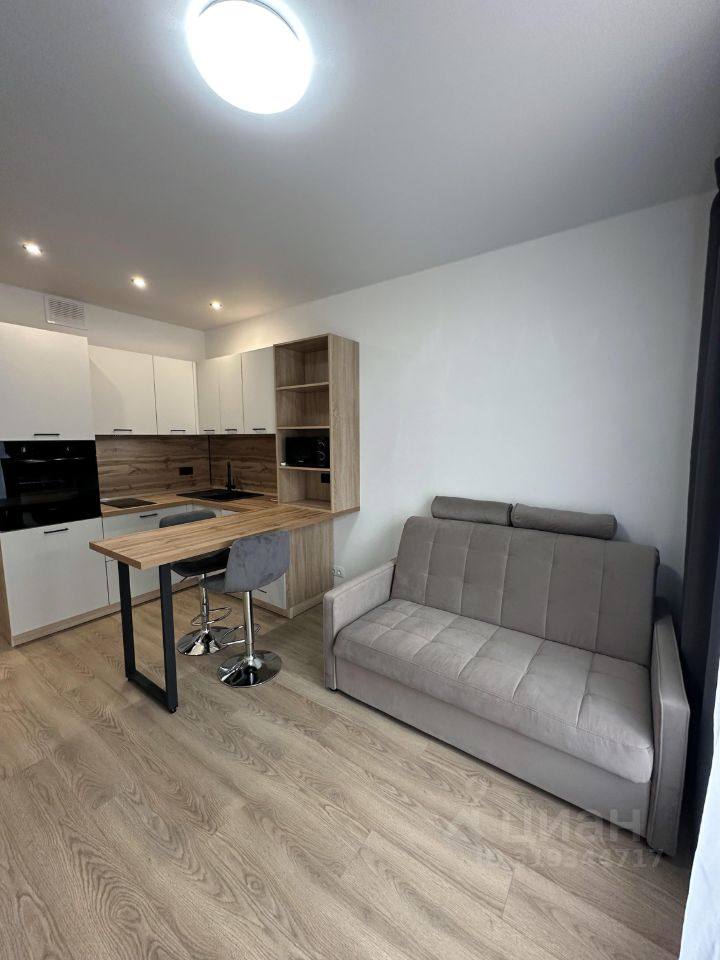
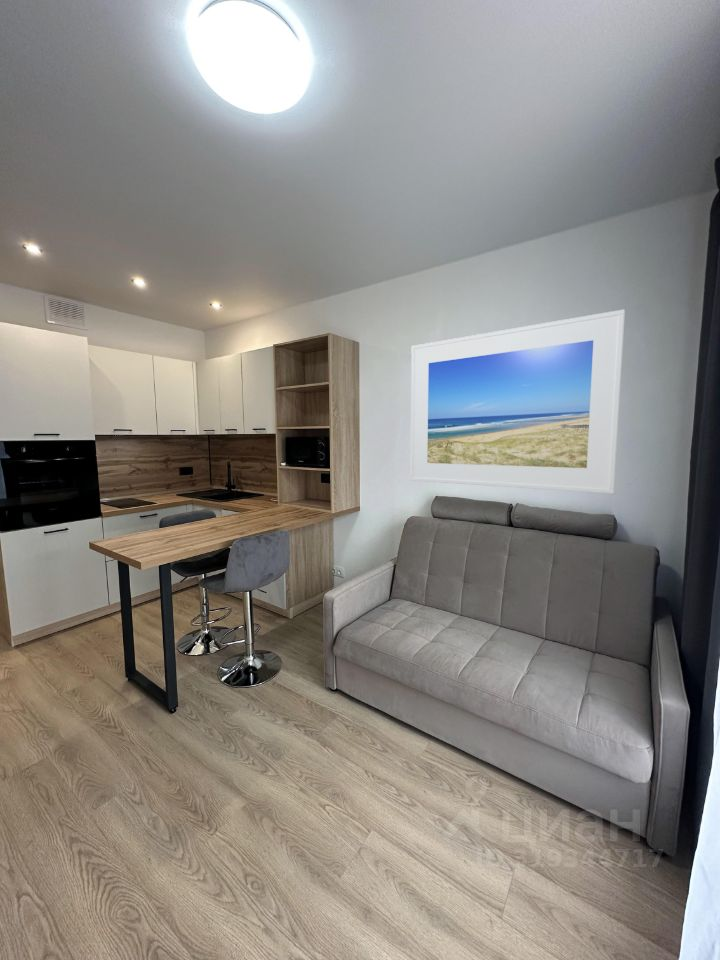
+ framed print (499, 409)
